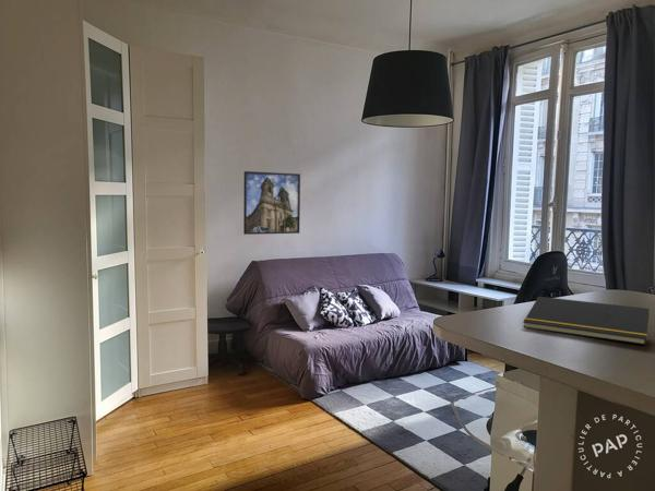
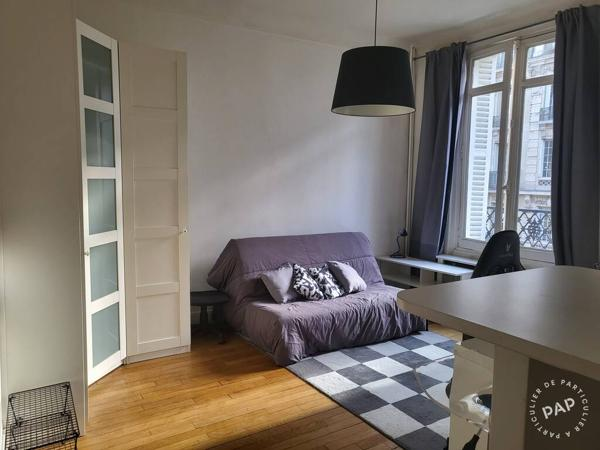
- notepad (586, 318)
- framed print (272, 203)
